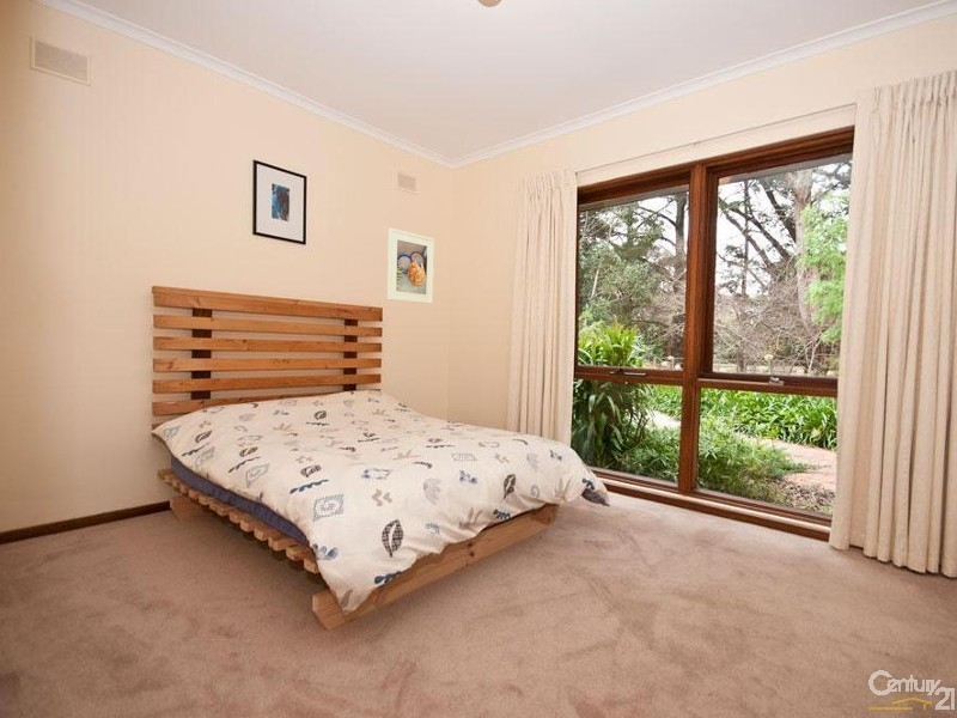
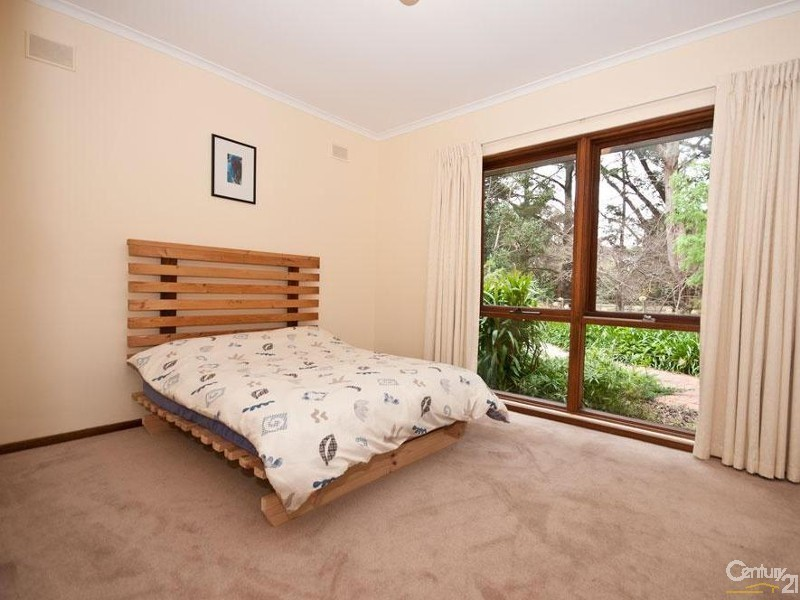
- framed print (412, 267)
